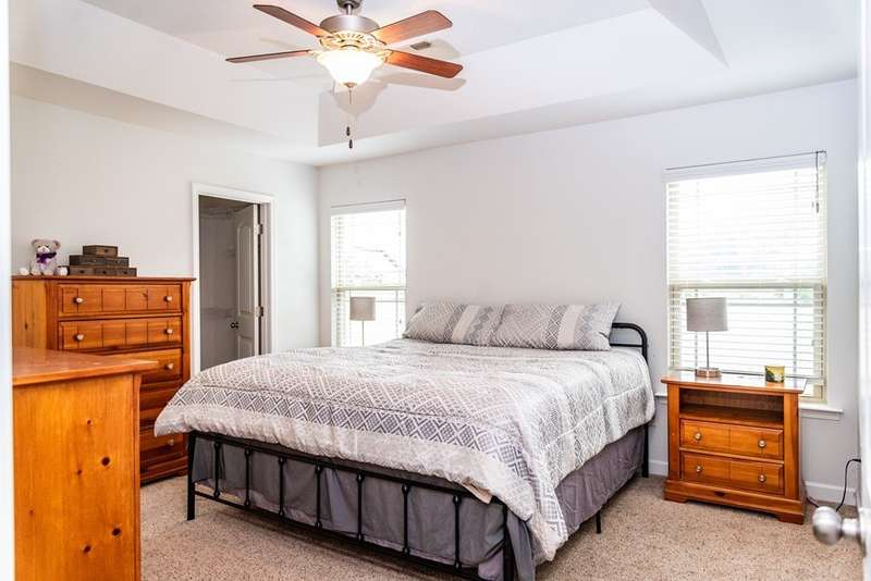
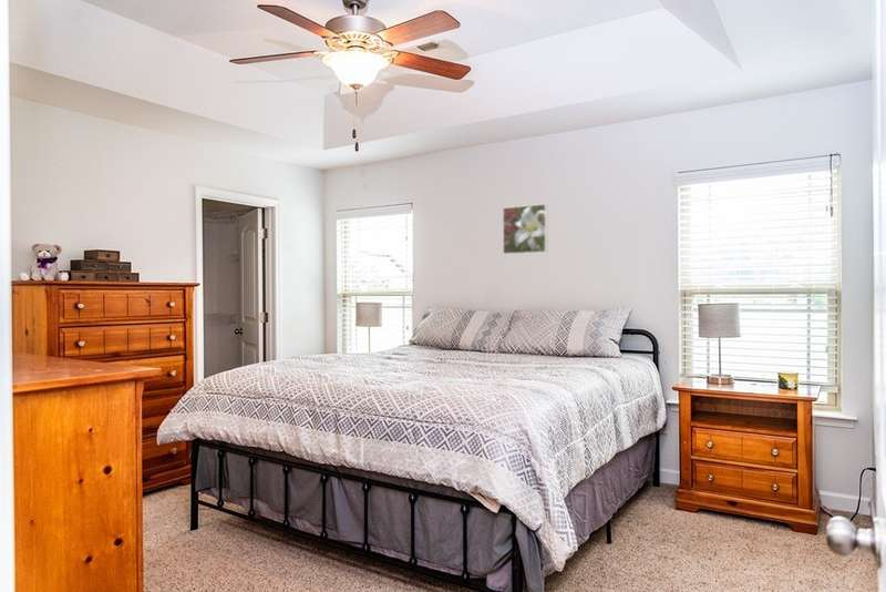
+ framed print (524, 229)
